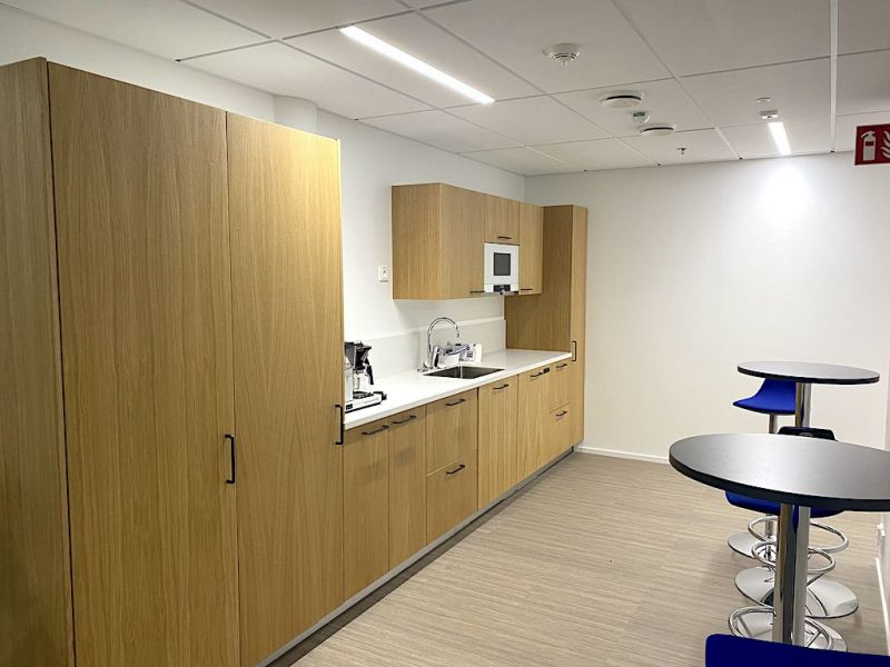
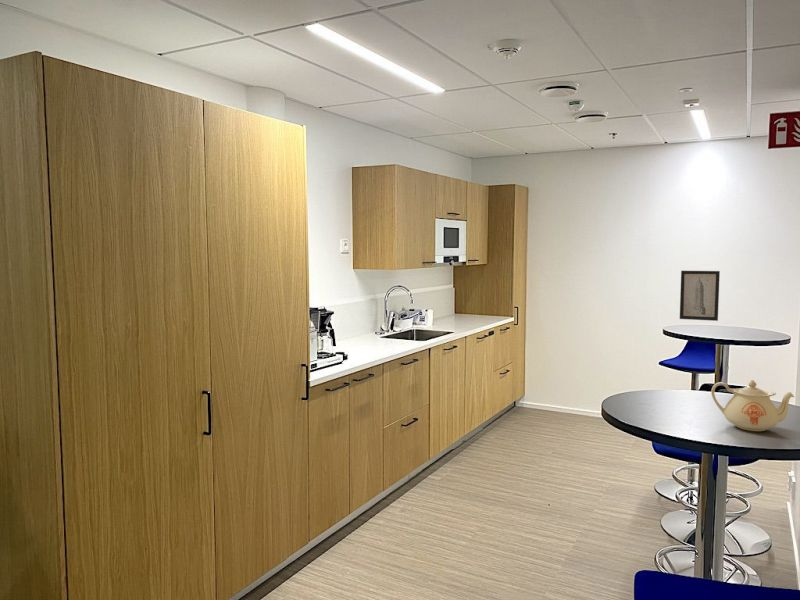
+ teapot (751, 403)
+ wall art (699, 295)
